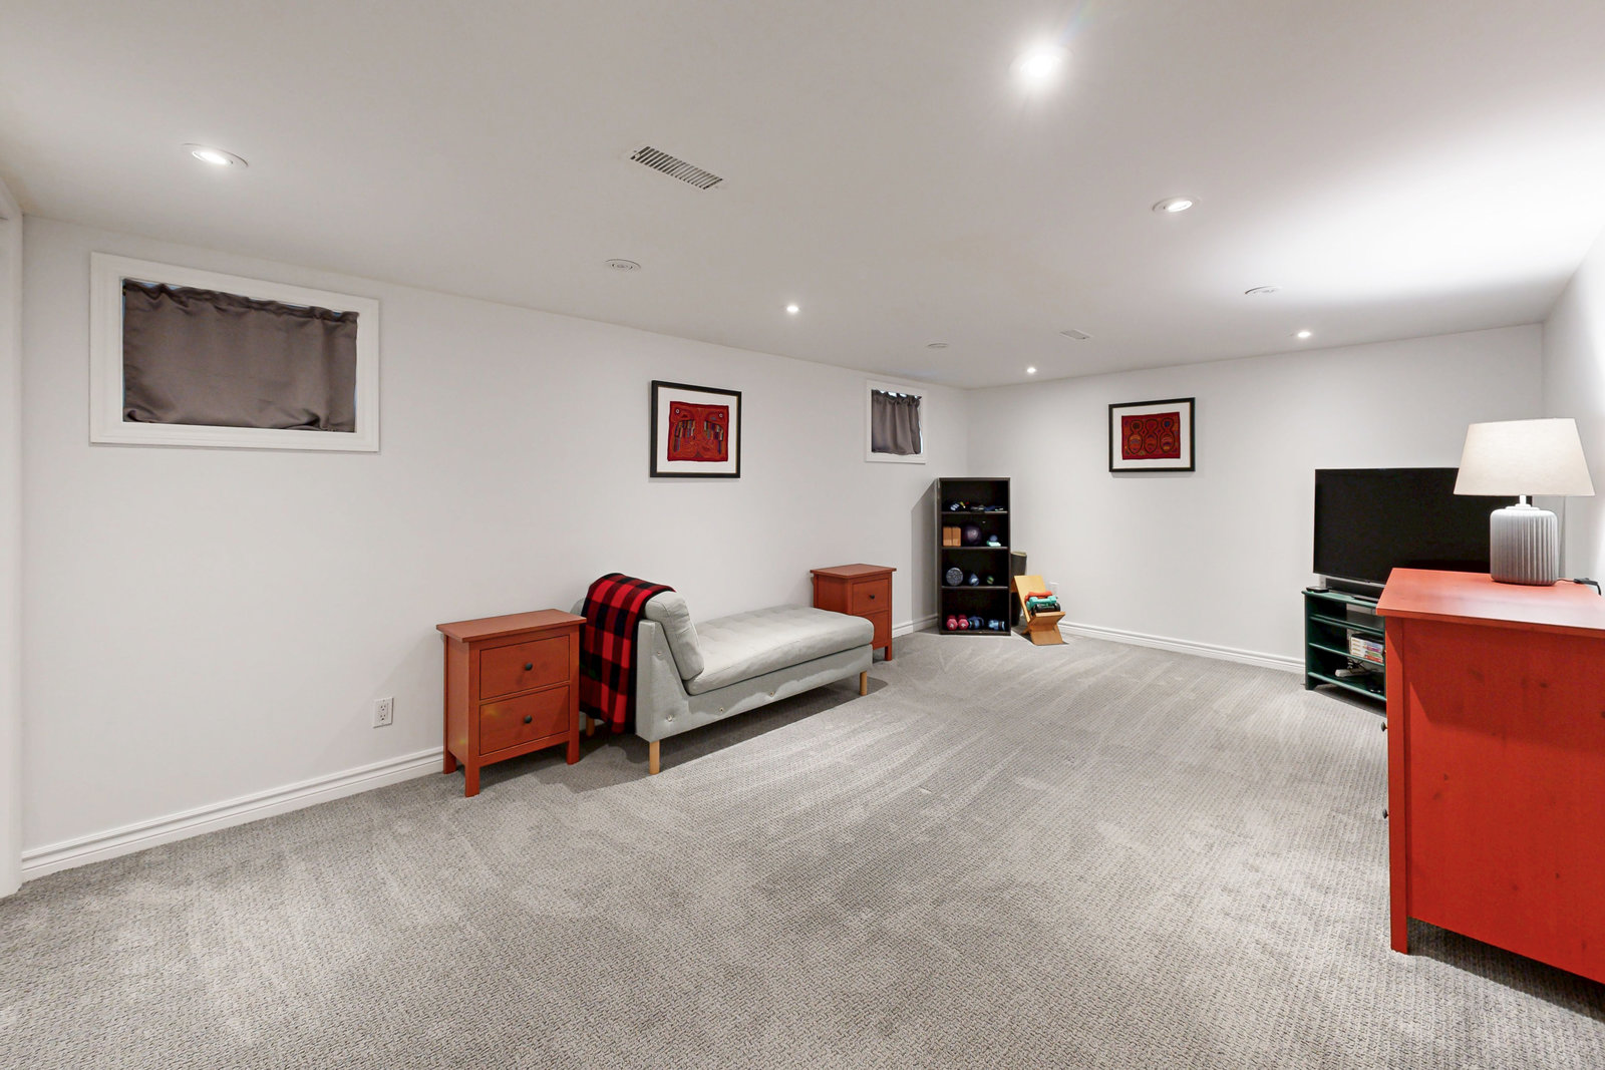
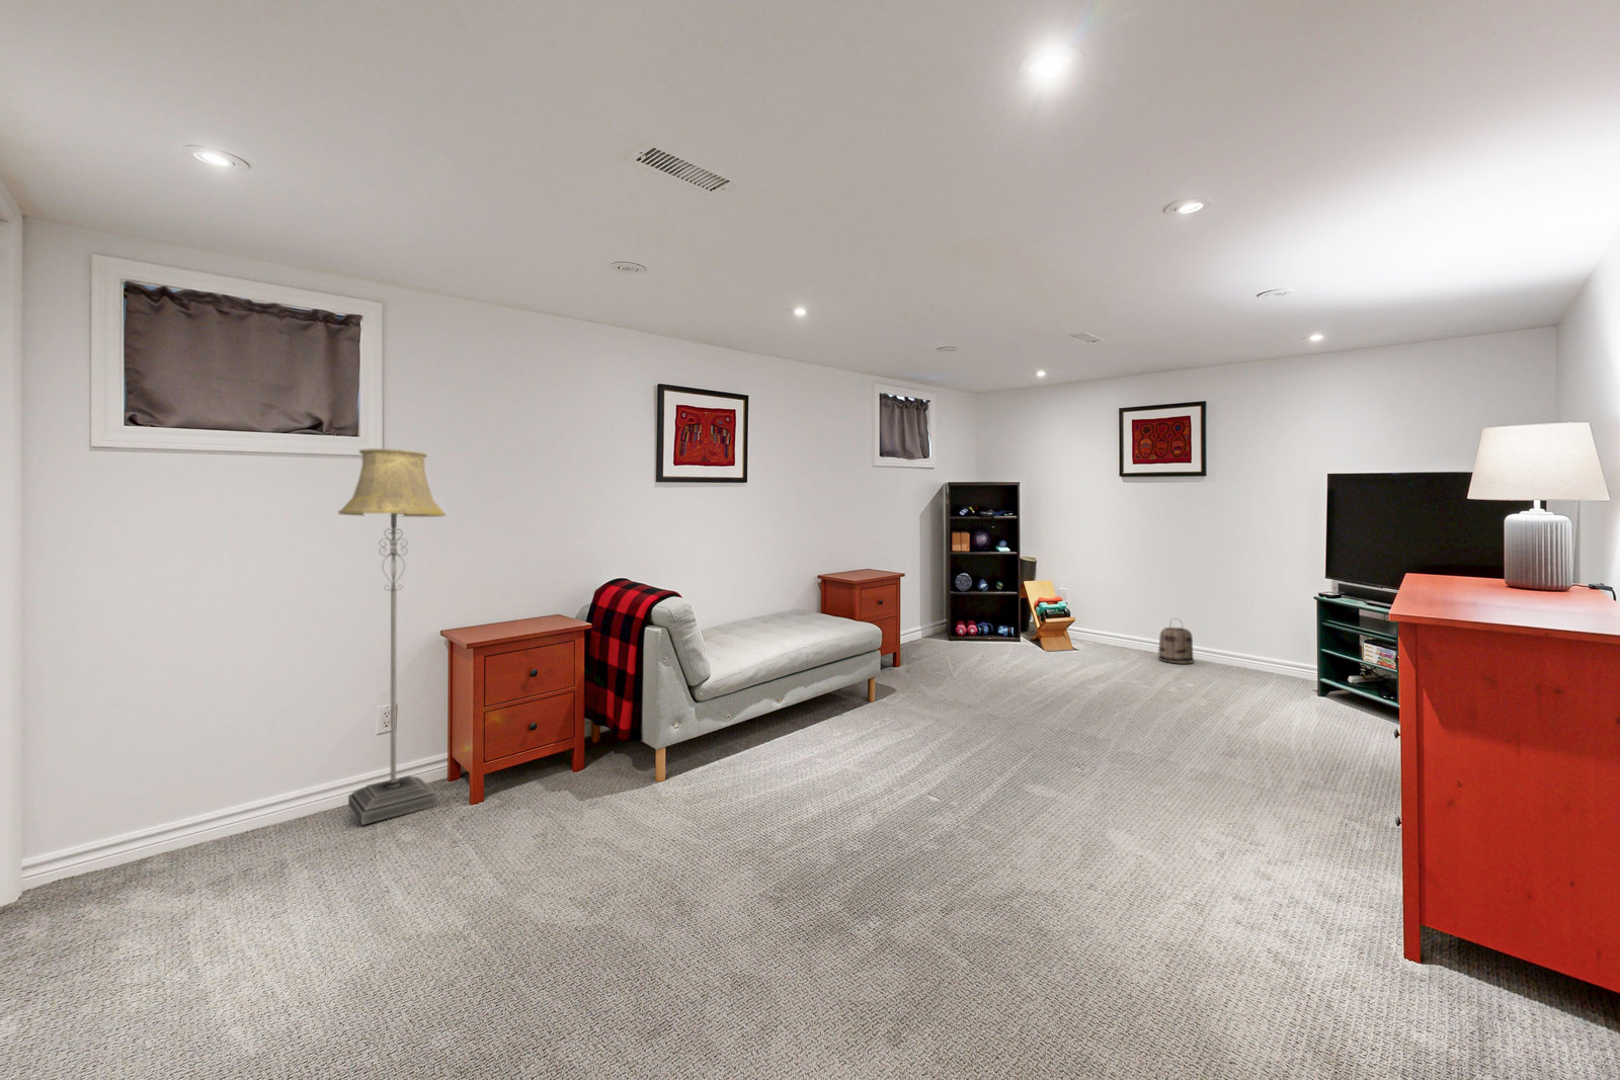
+ floor lamp (393, 628)
+ basket (1175, 639)
